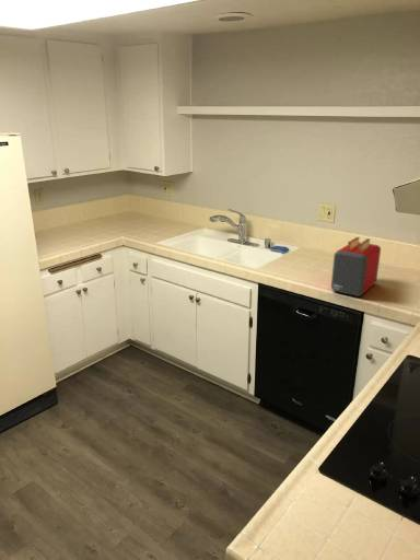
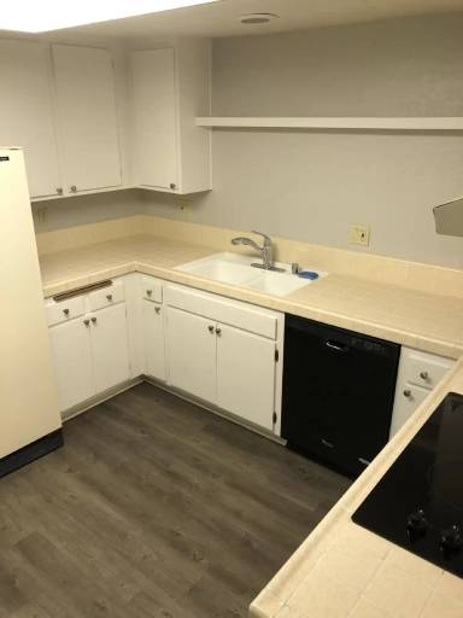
- toaster (357, 264)
